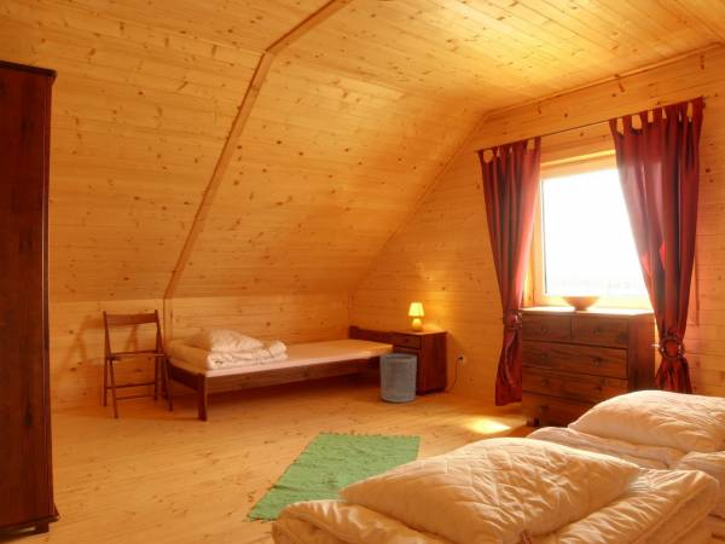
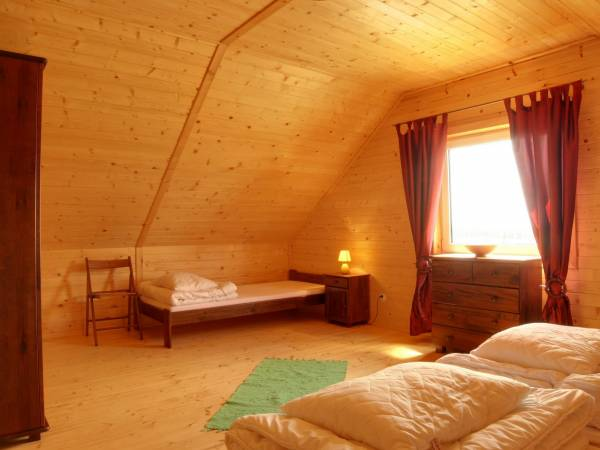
- waste bin (398, 376)
